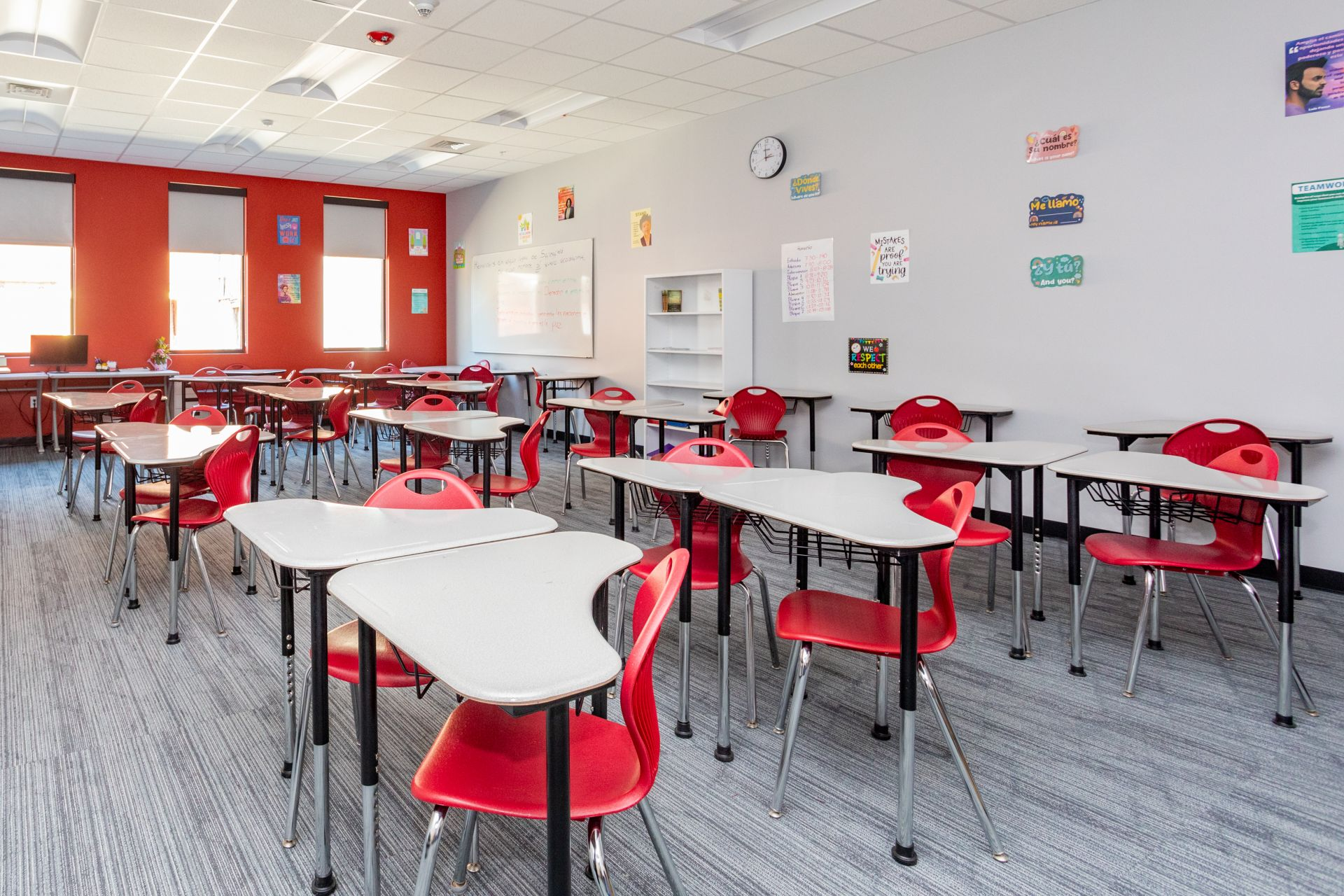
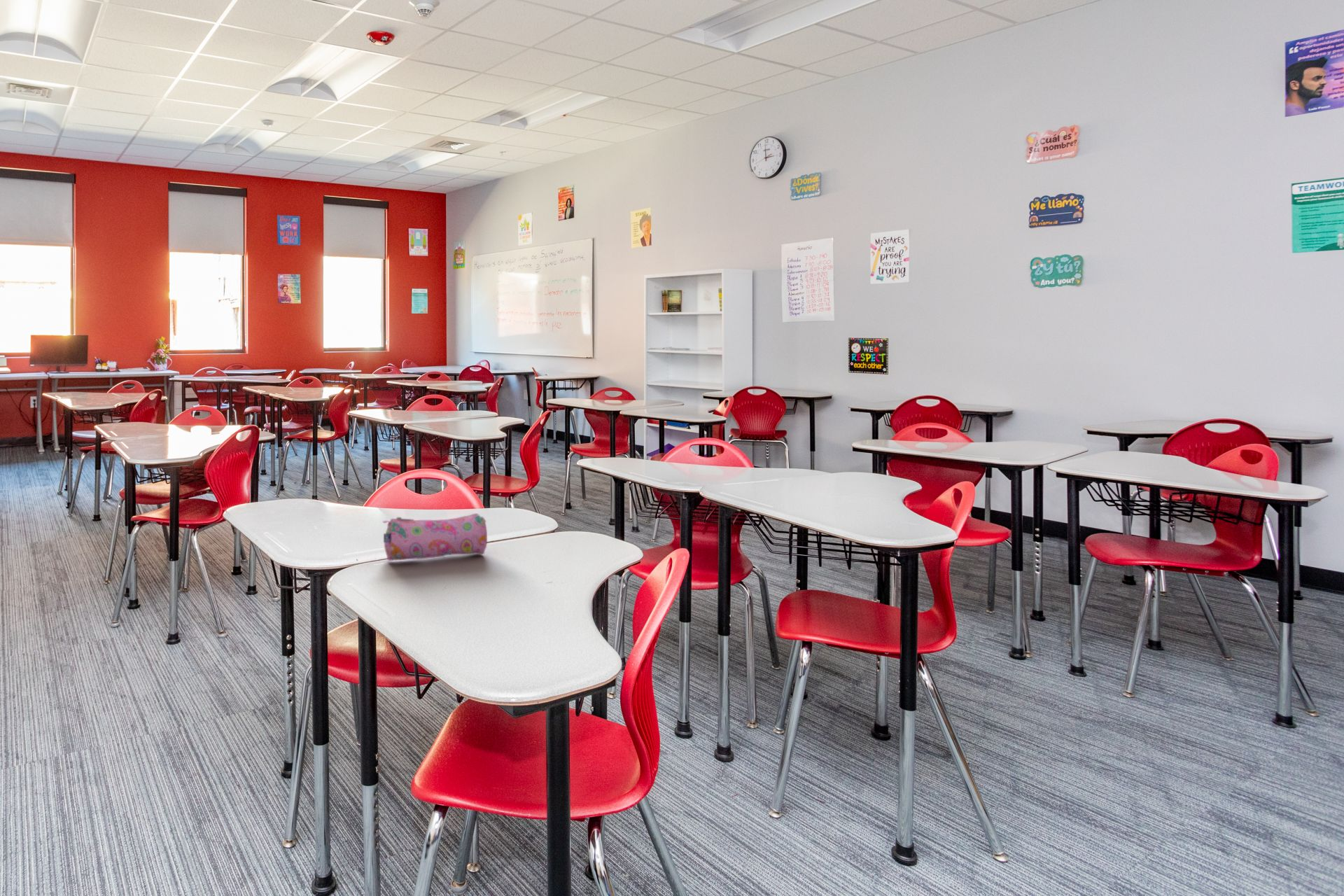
+ pencil case (435, 536)
